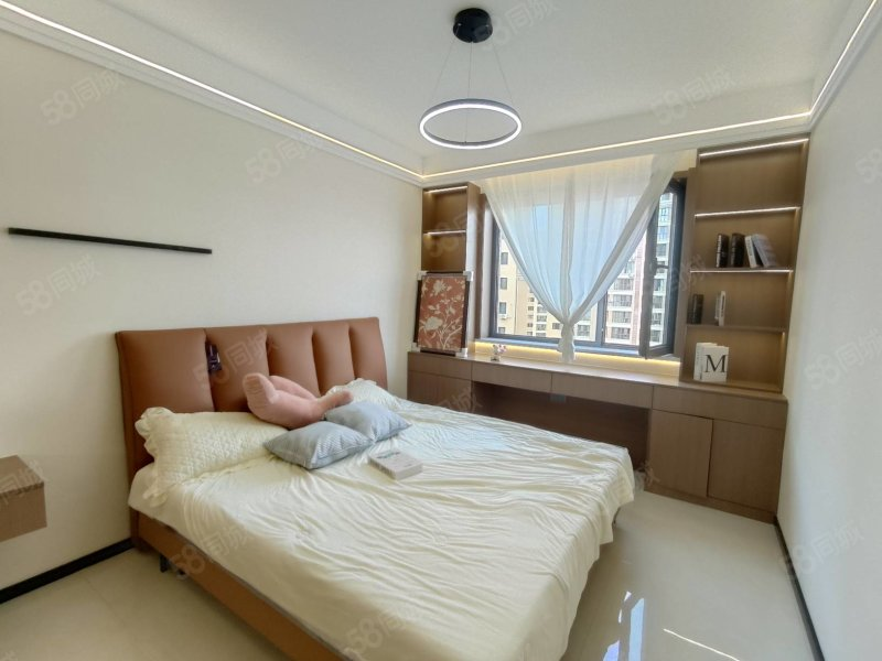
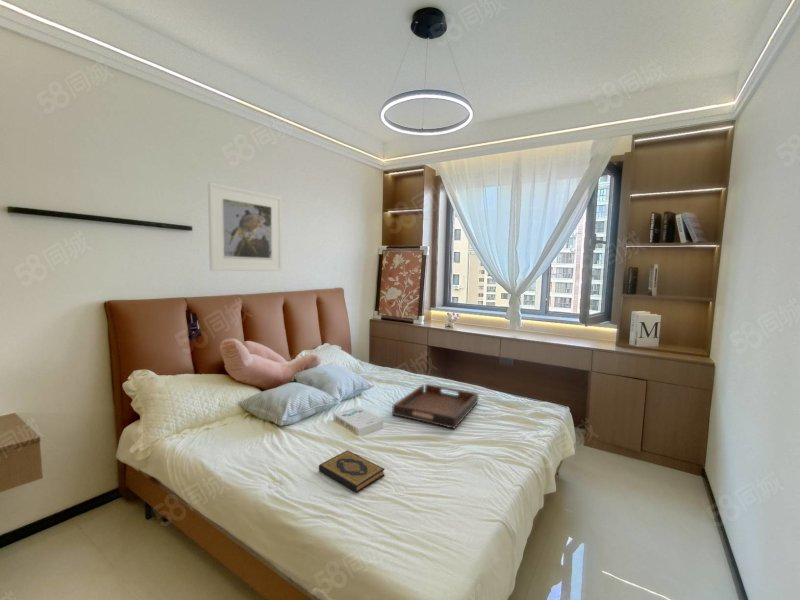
+ serving tray (437, 403)
+ hardback book (351, 469)
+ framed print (248, 231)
